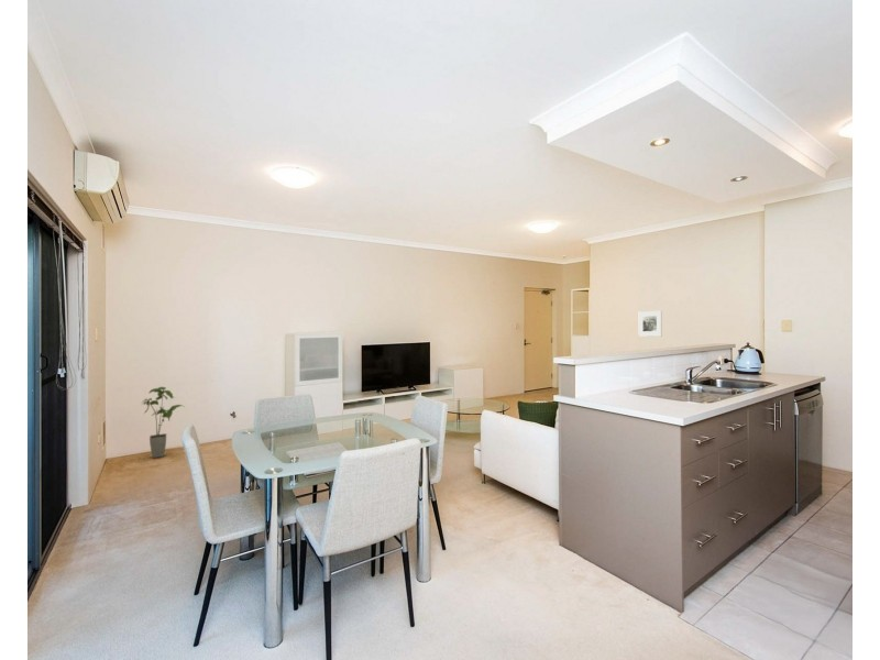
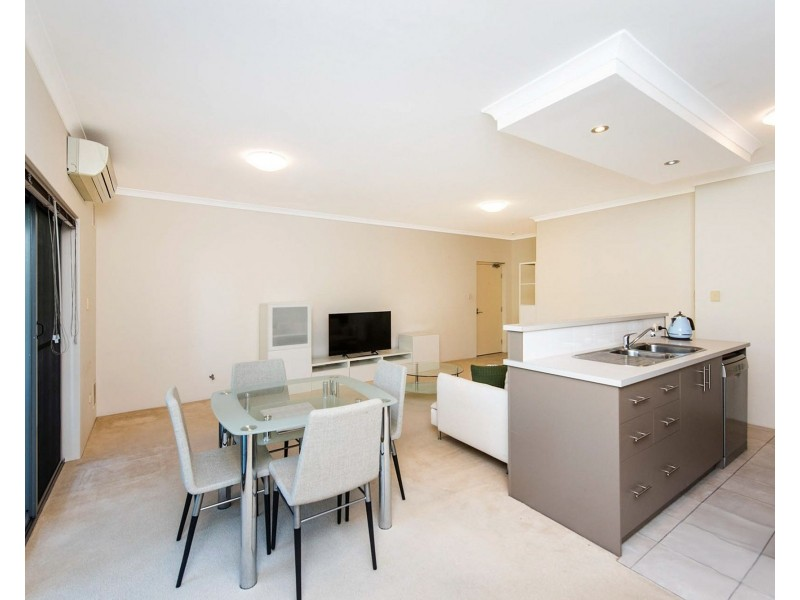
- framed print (649, 323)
- house plant (163, 420)
